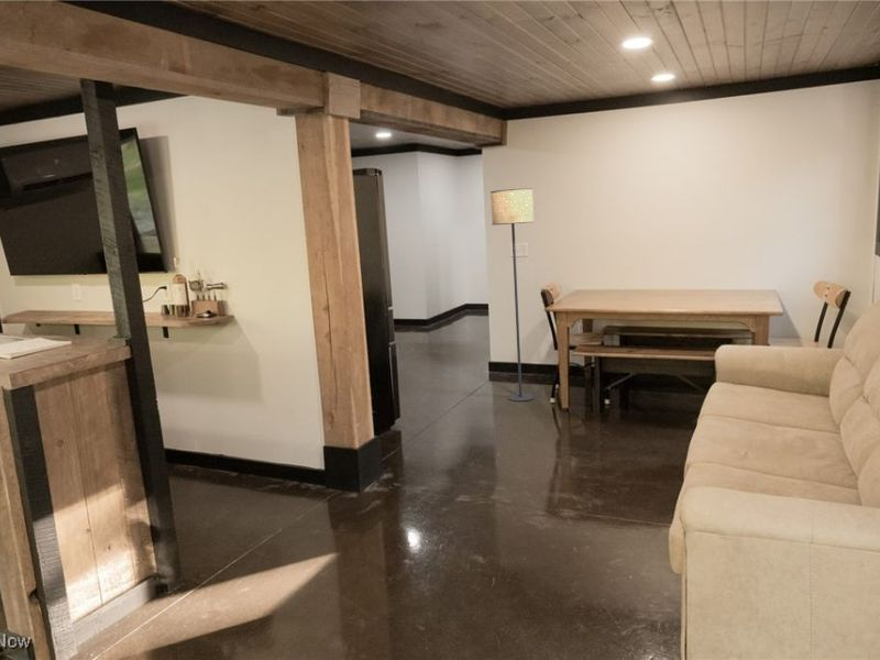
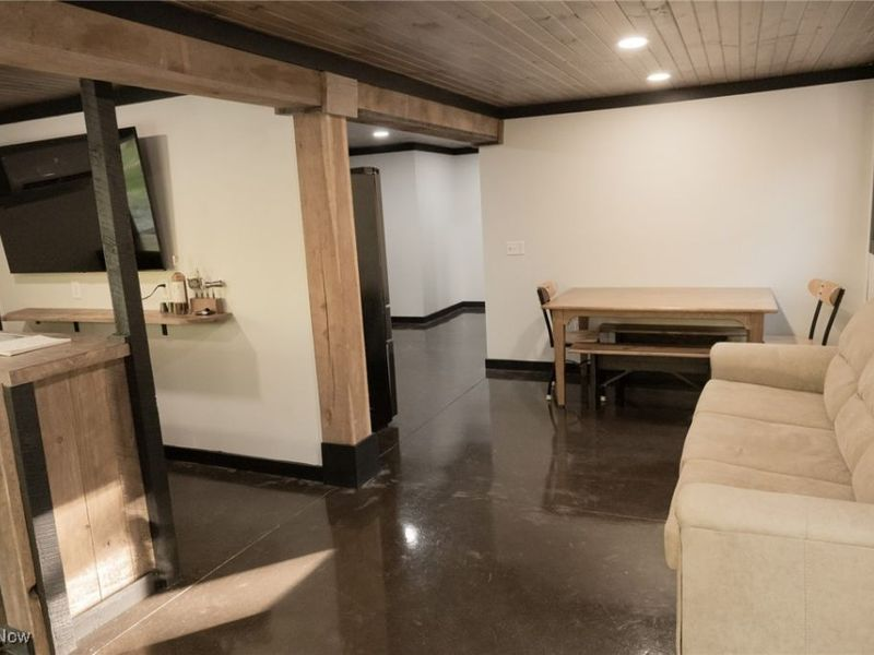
- floor lamp (516, 296)
